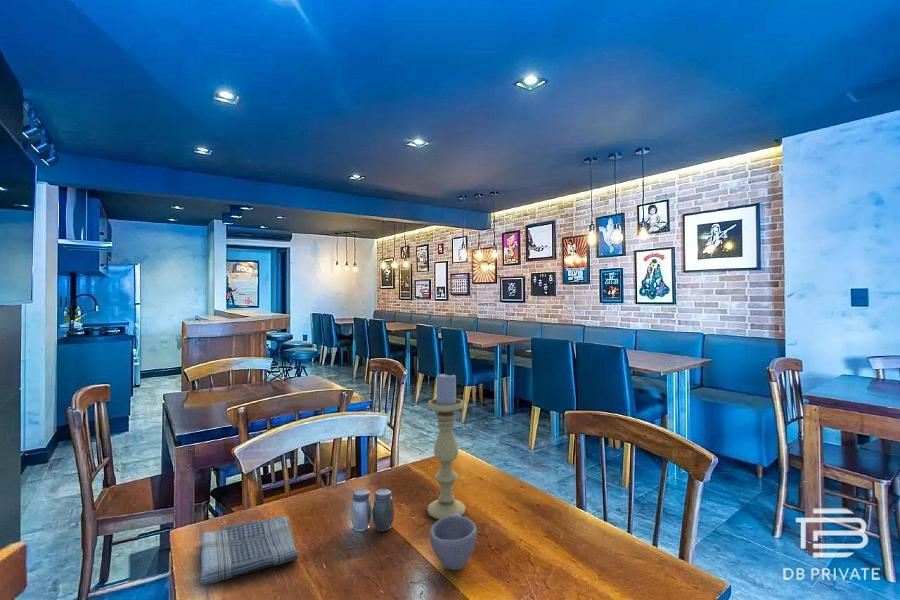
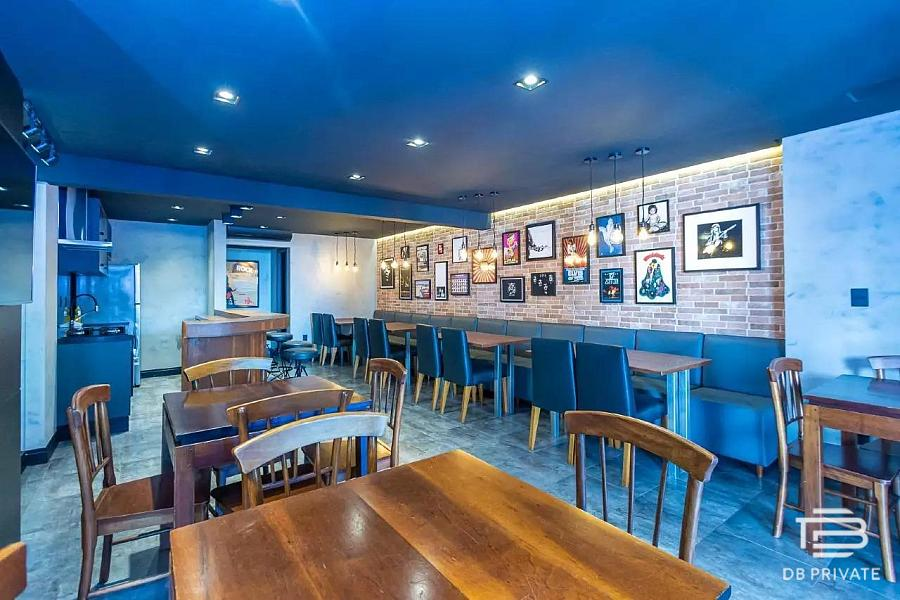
- salt and pepper shaker (371, 509)
- cup (453, 541)
- dish towel (249, 542)
- candle holder (446, 441)
